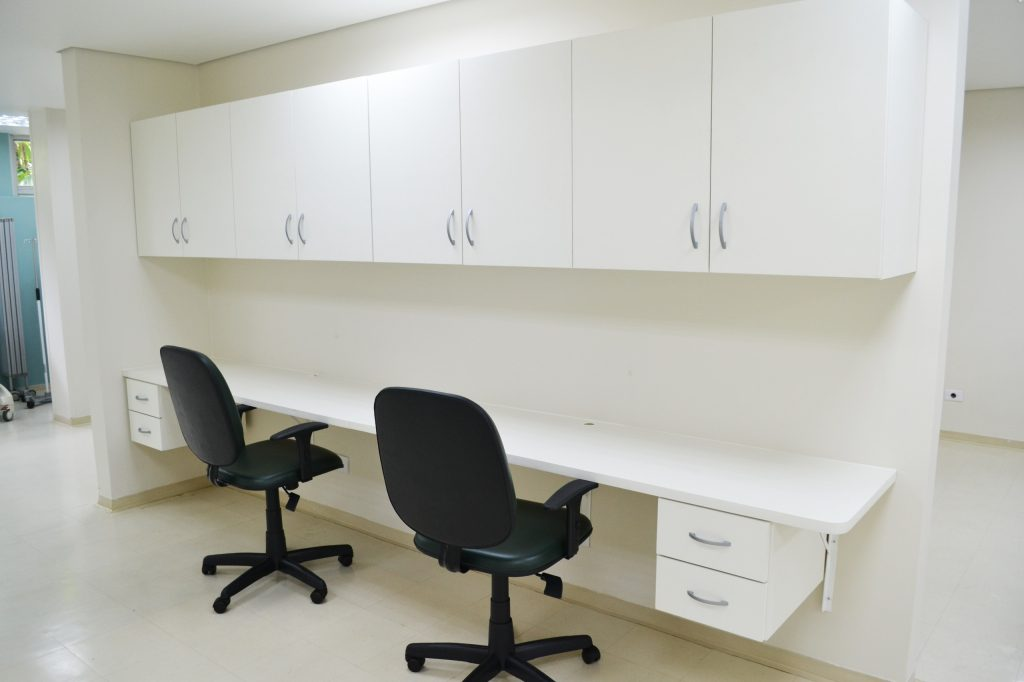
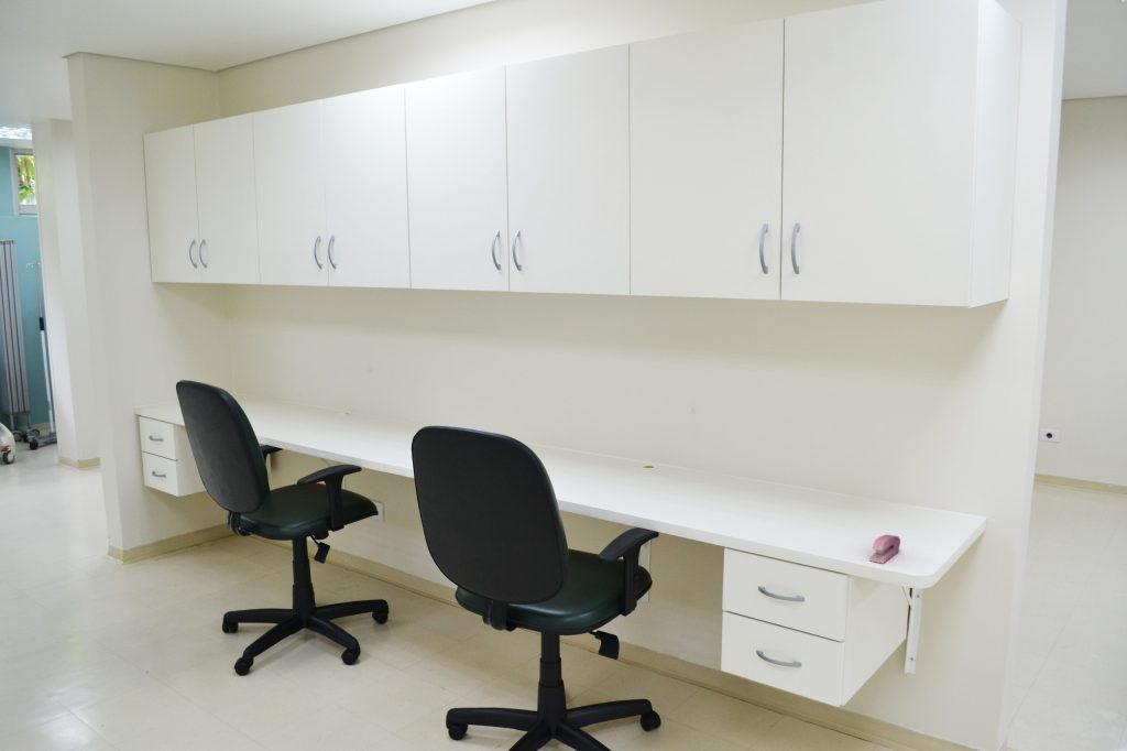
+ stapler (885, 545)
